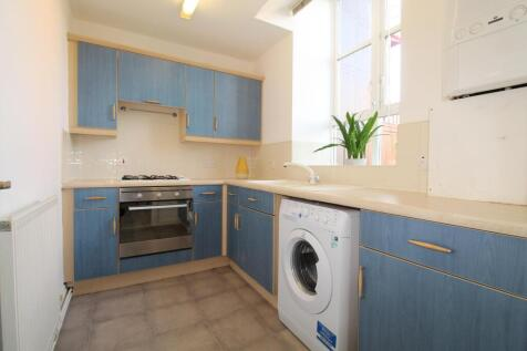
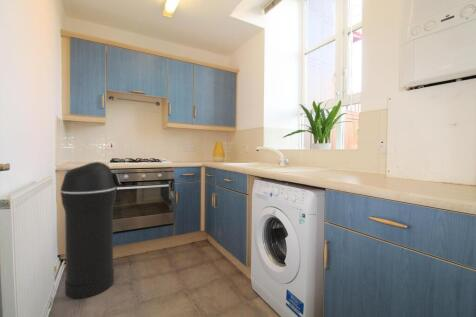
+ trash can (92, 224)
